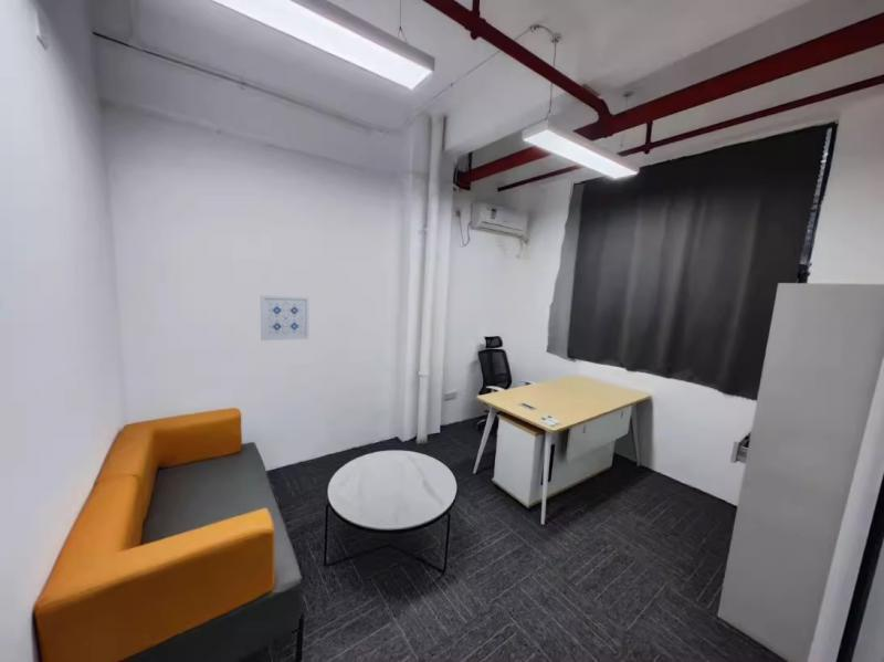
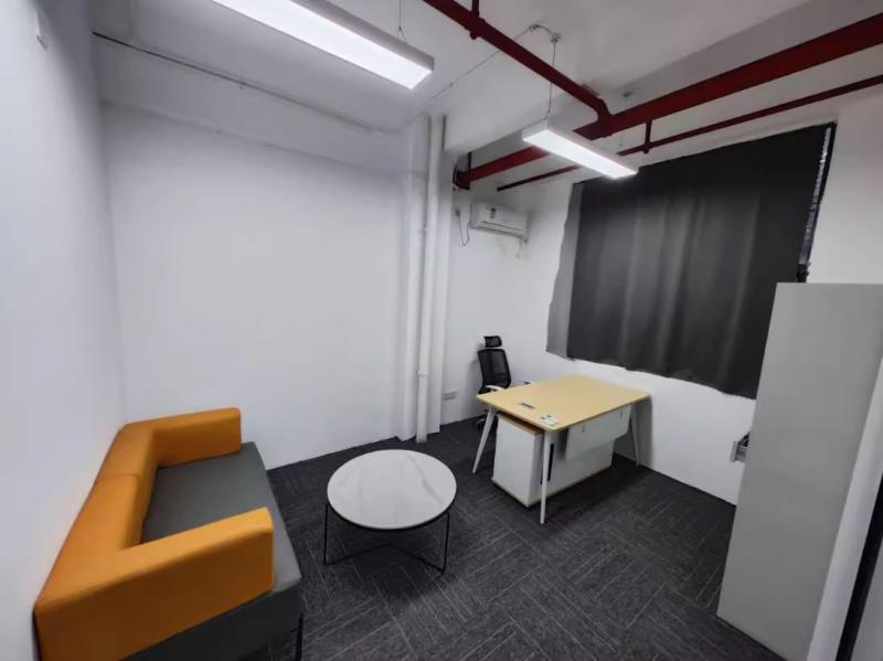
- wall art (285, 317)
